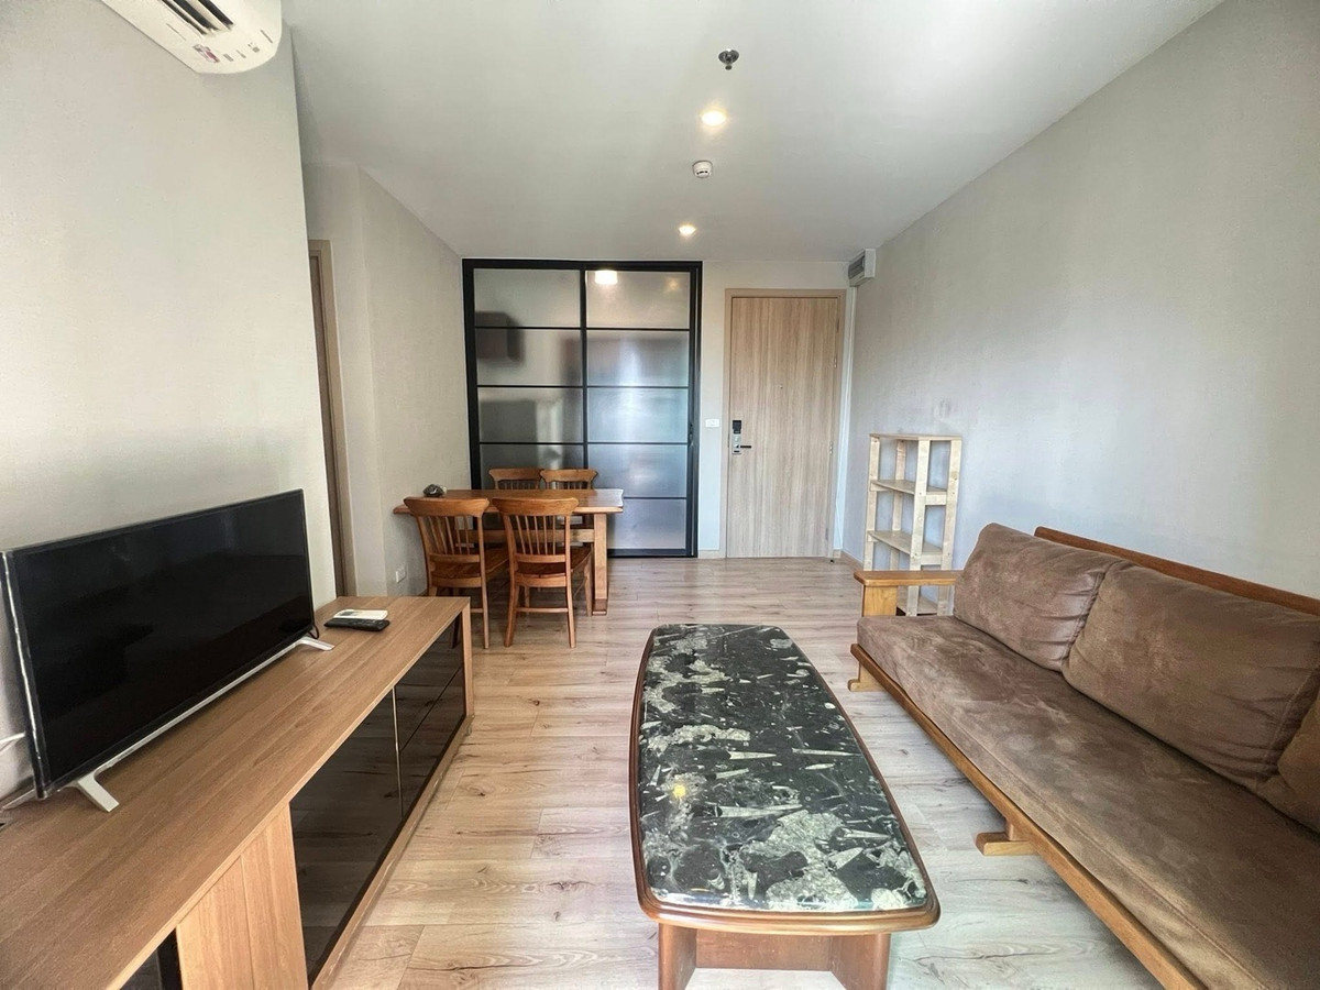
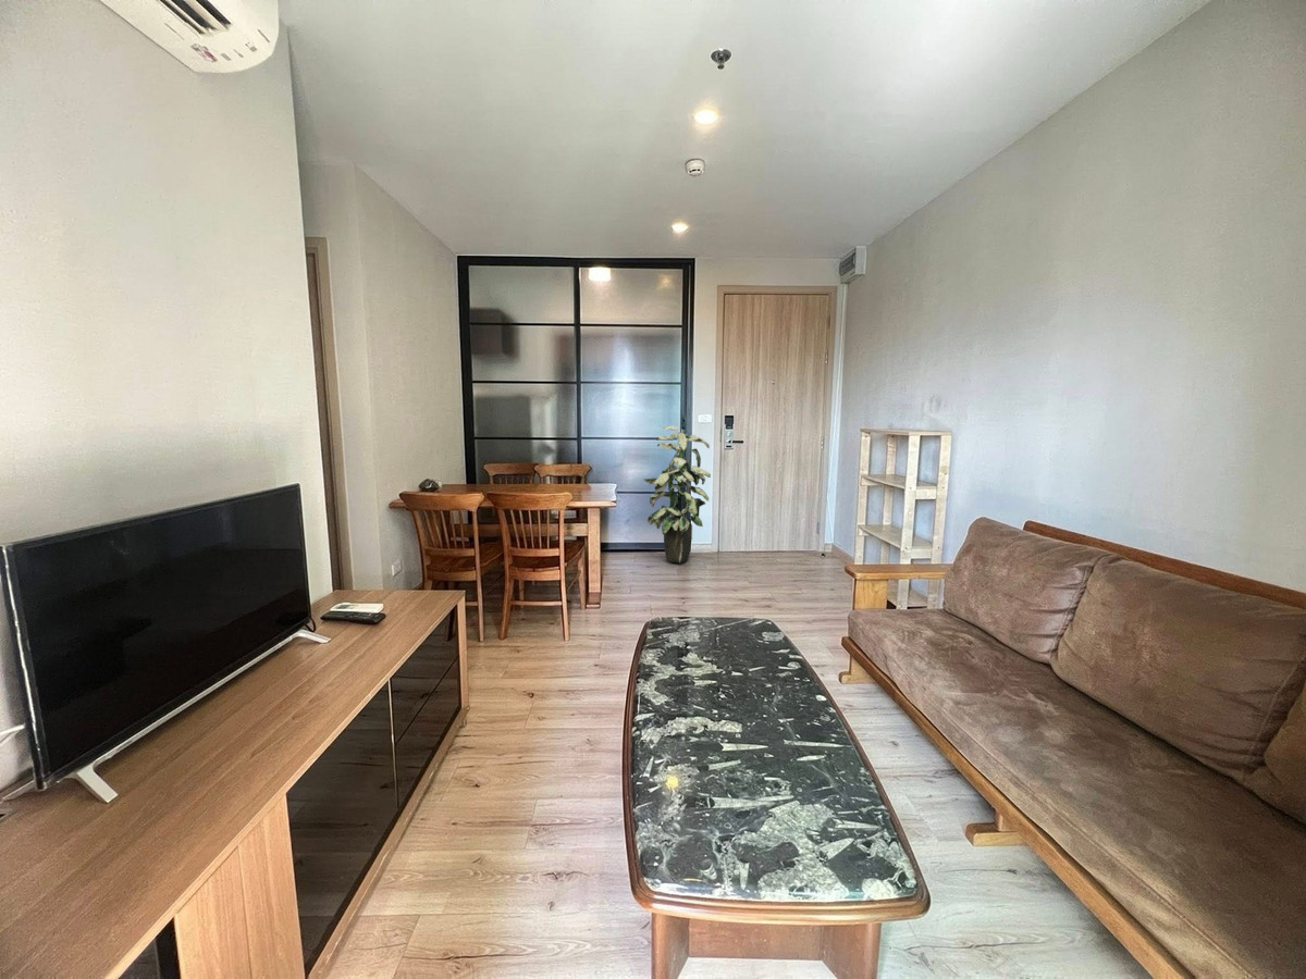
+ indoor plant (676, 494)
